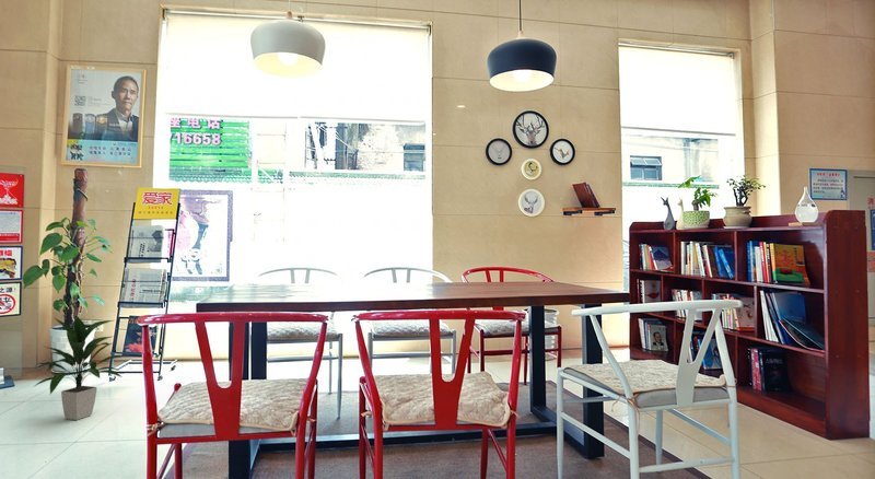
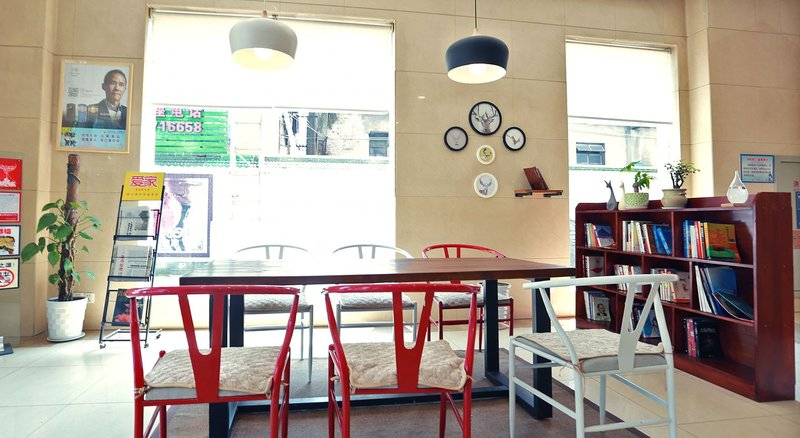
- indoor plant (79, 364)
